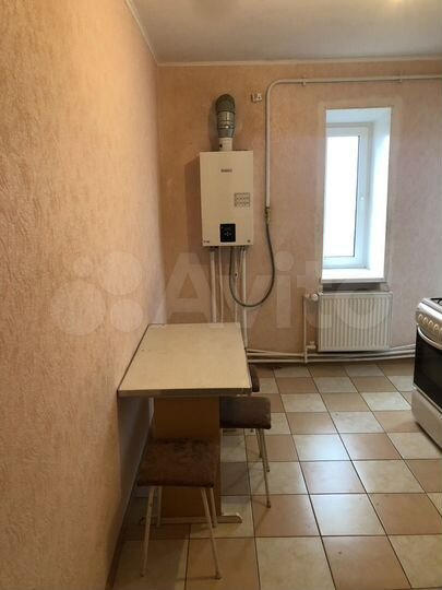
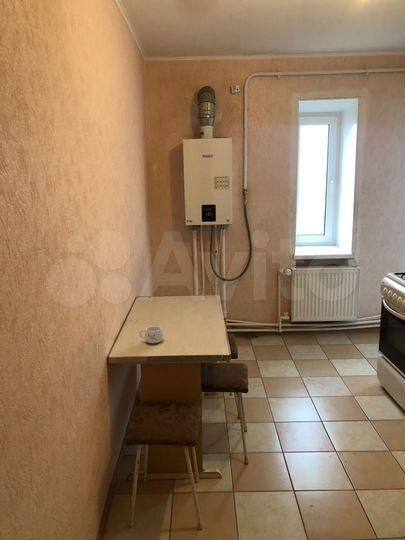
+ mug (151, 334)
